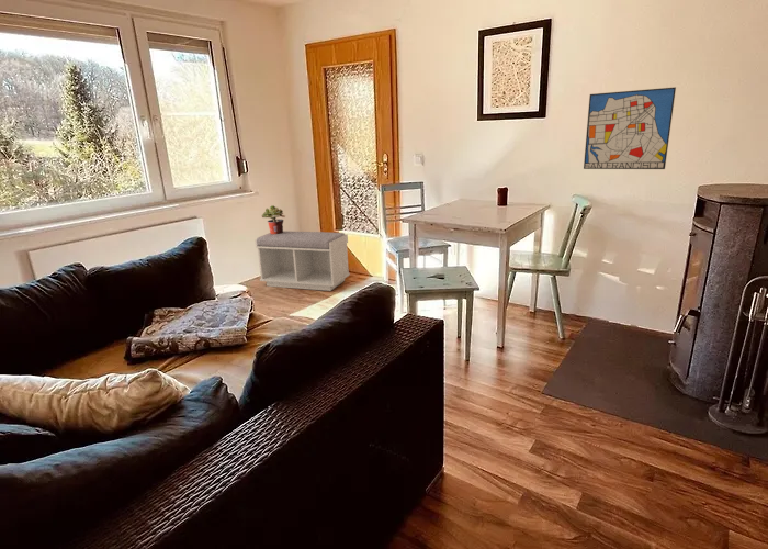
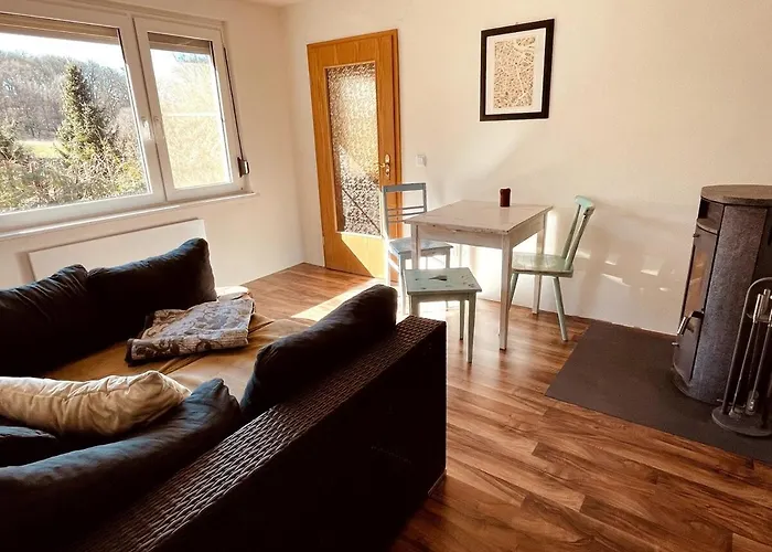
- potted plant (273, 219)
- wall art (626, 131)
- bench (303, 259)
